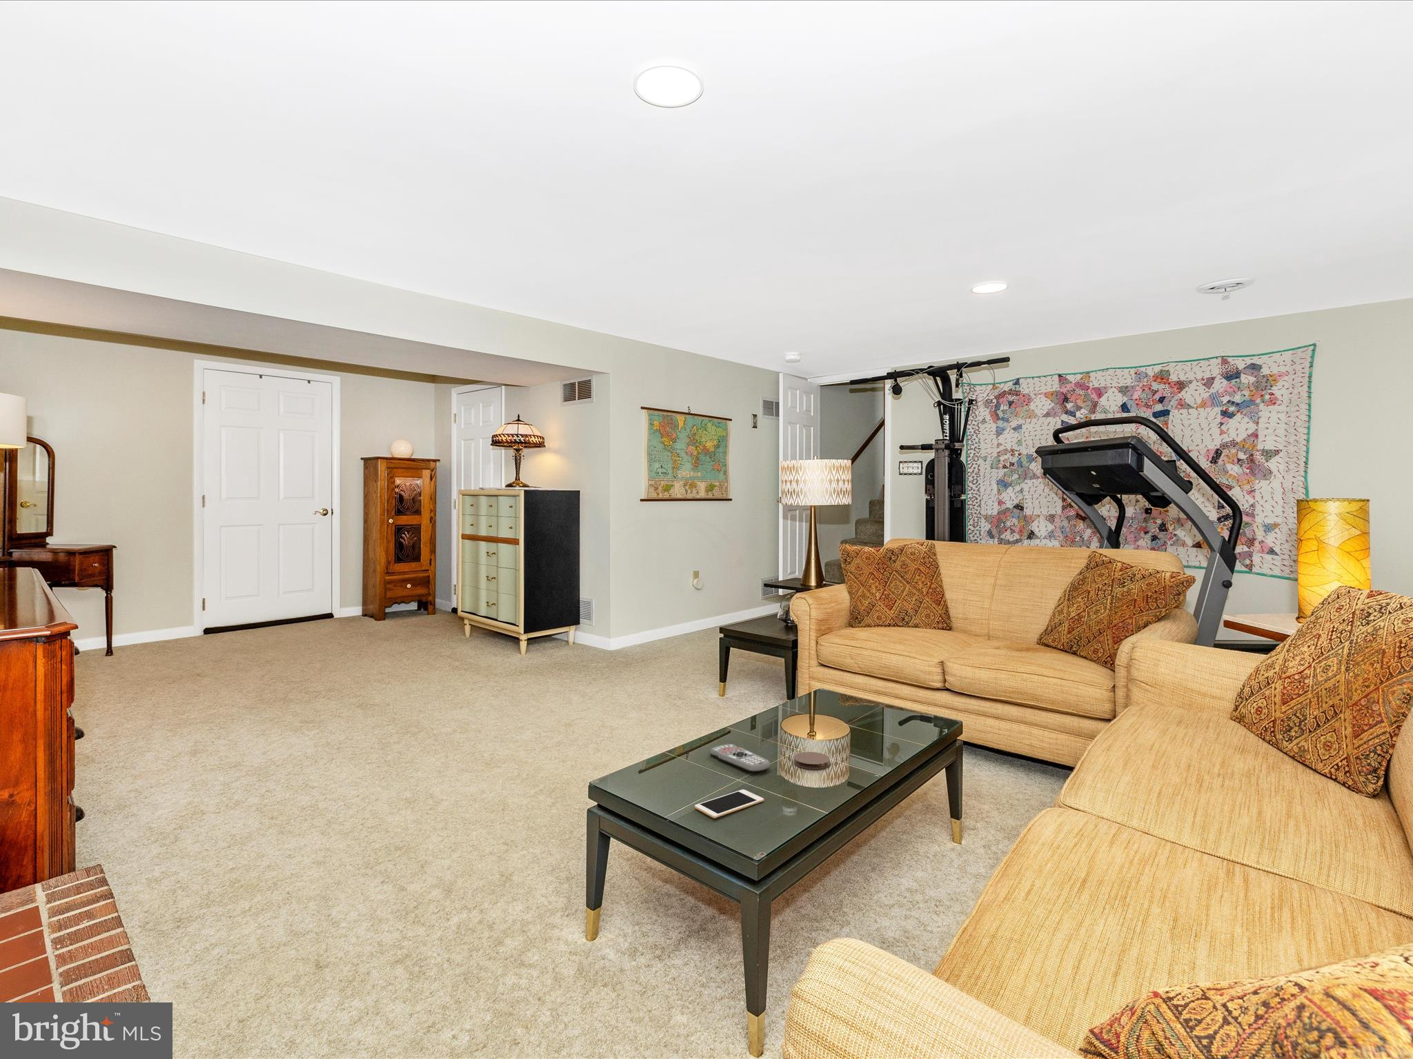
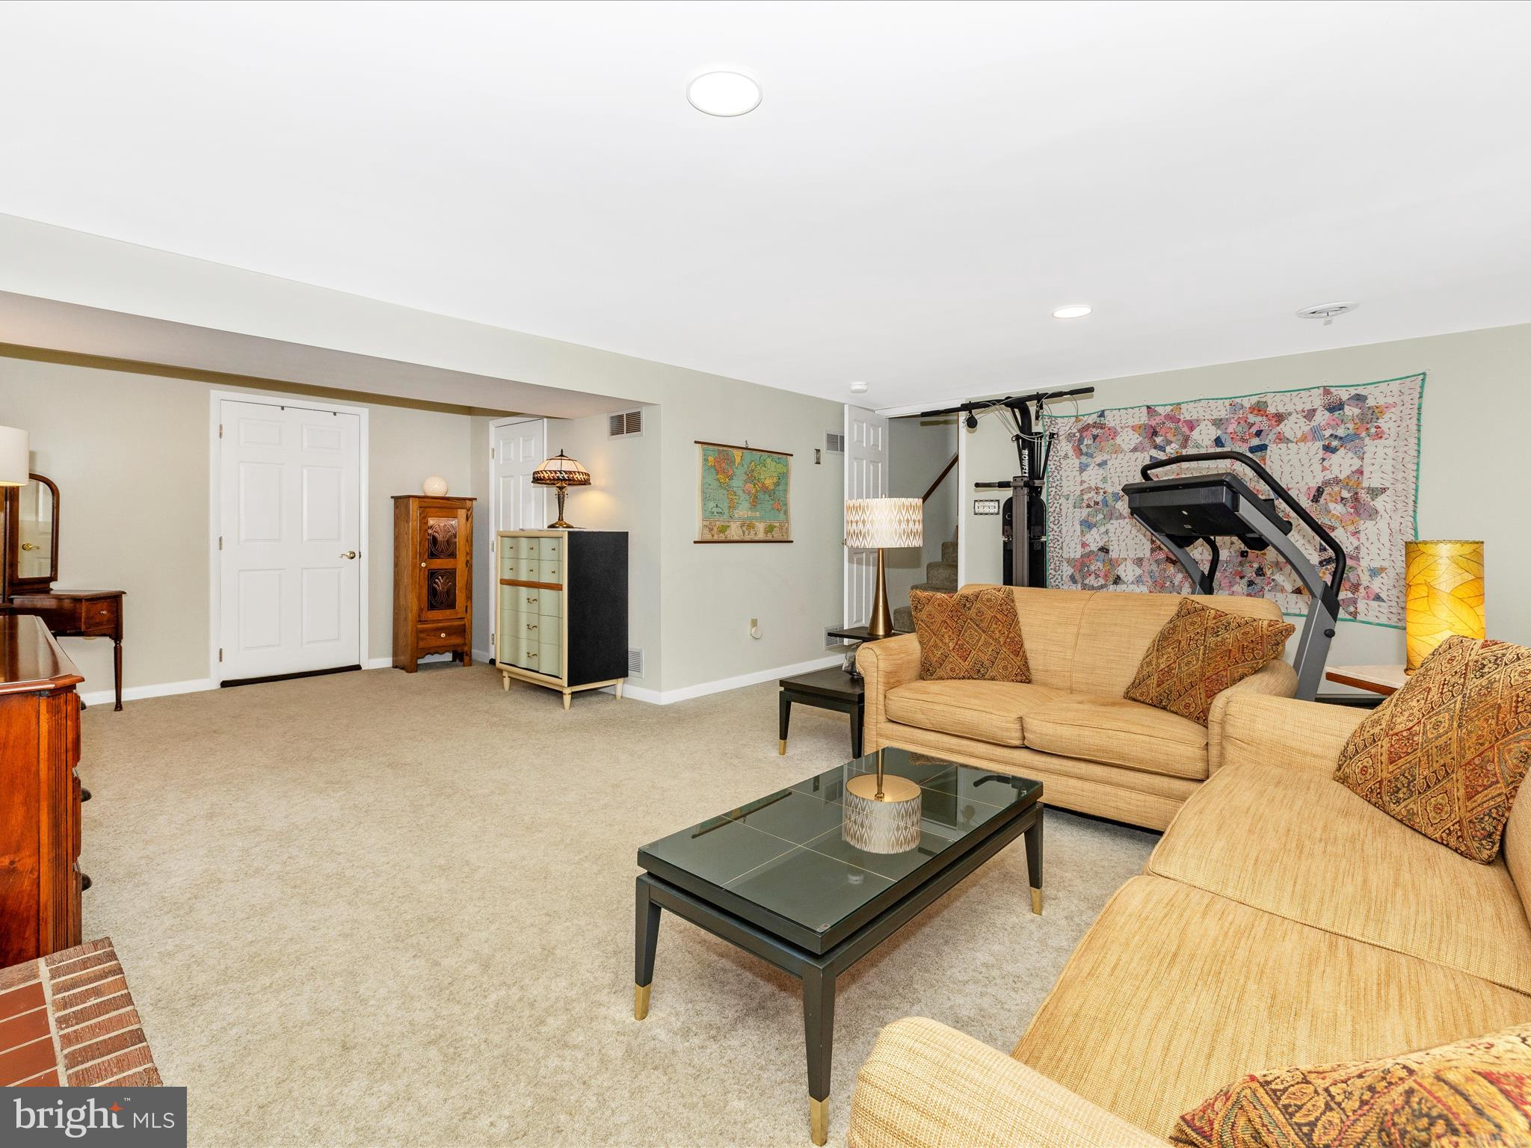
- cell phone (729, 802)
- coaster (811, 760)
- remote control (740, 758)
